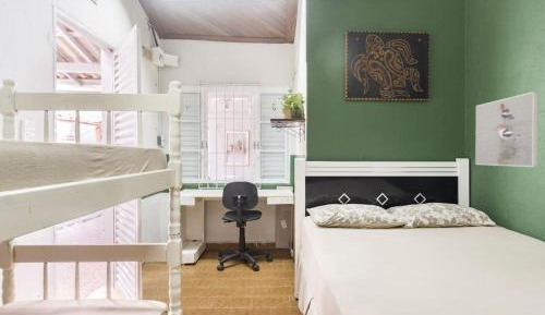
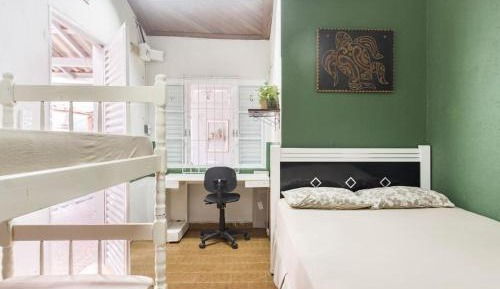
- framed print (502, 132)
